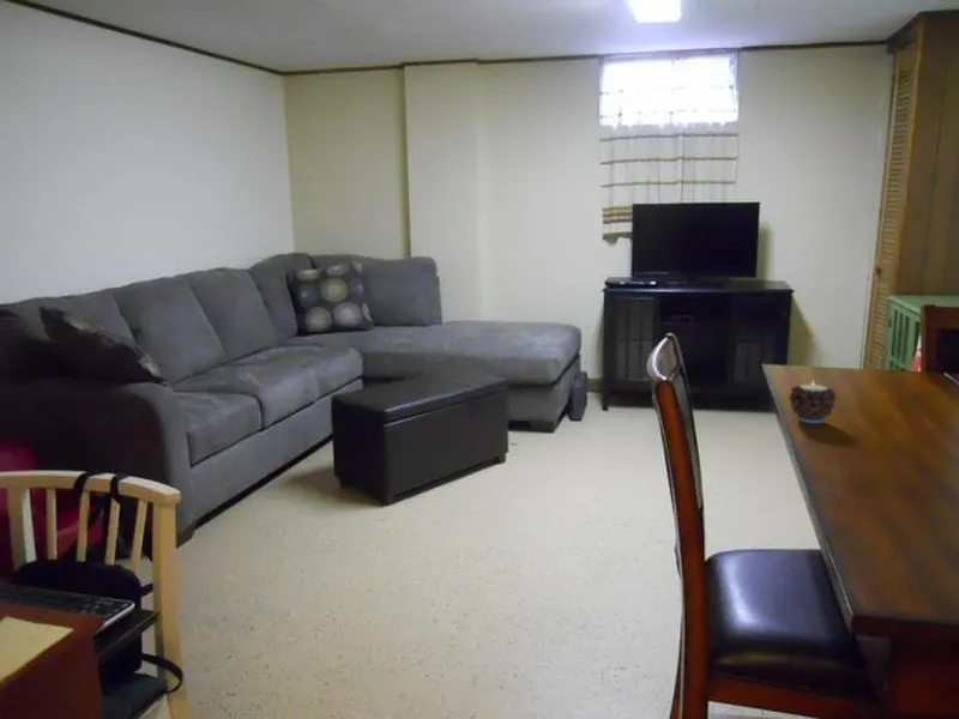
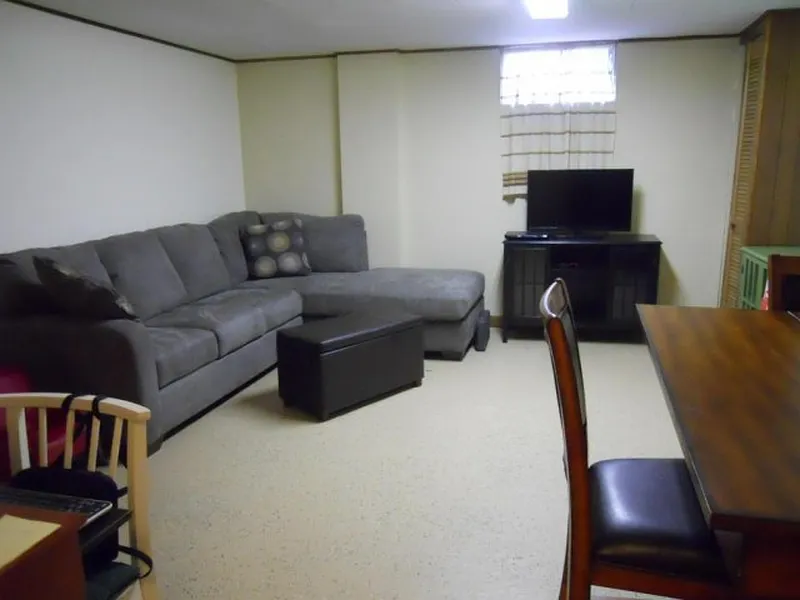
- candle (812, 399)
